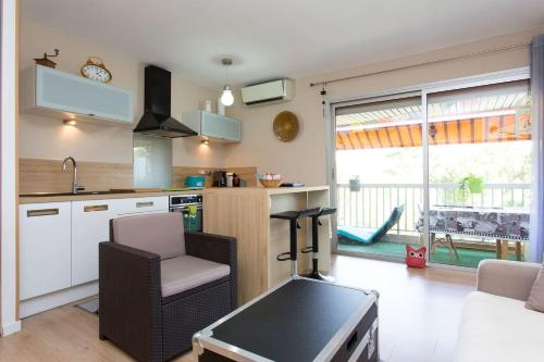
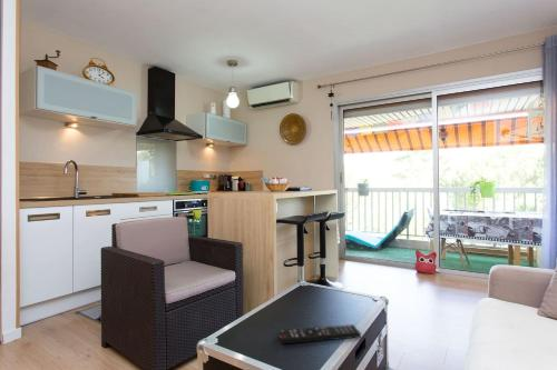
+ remote control (319, 332)
